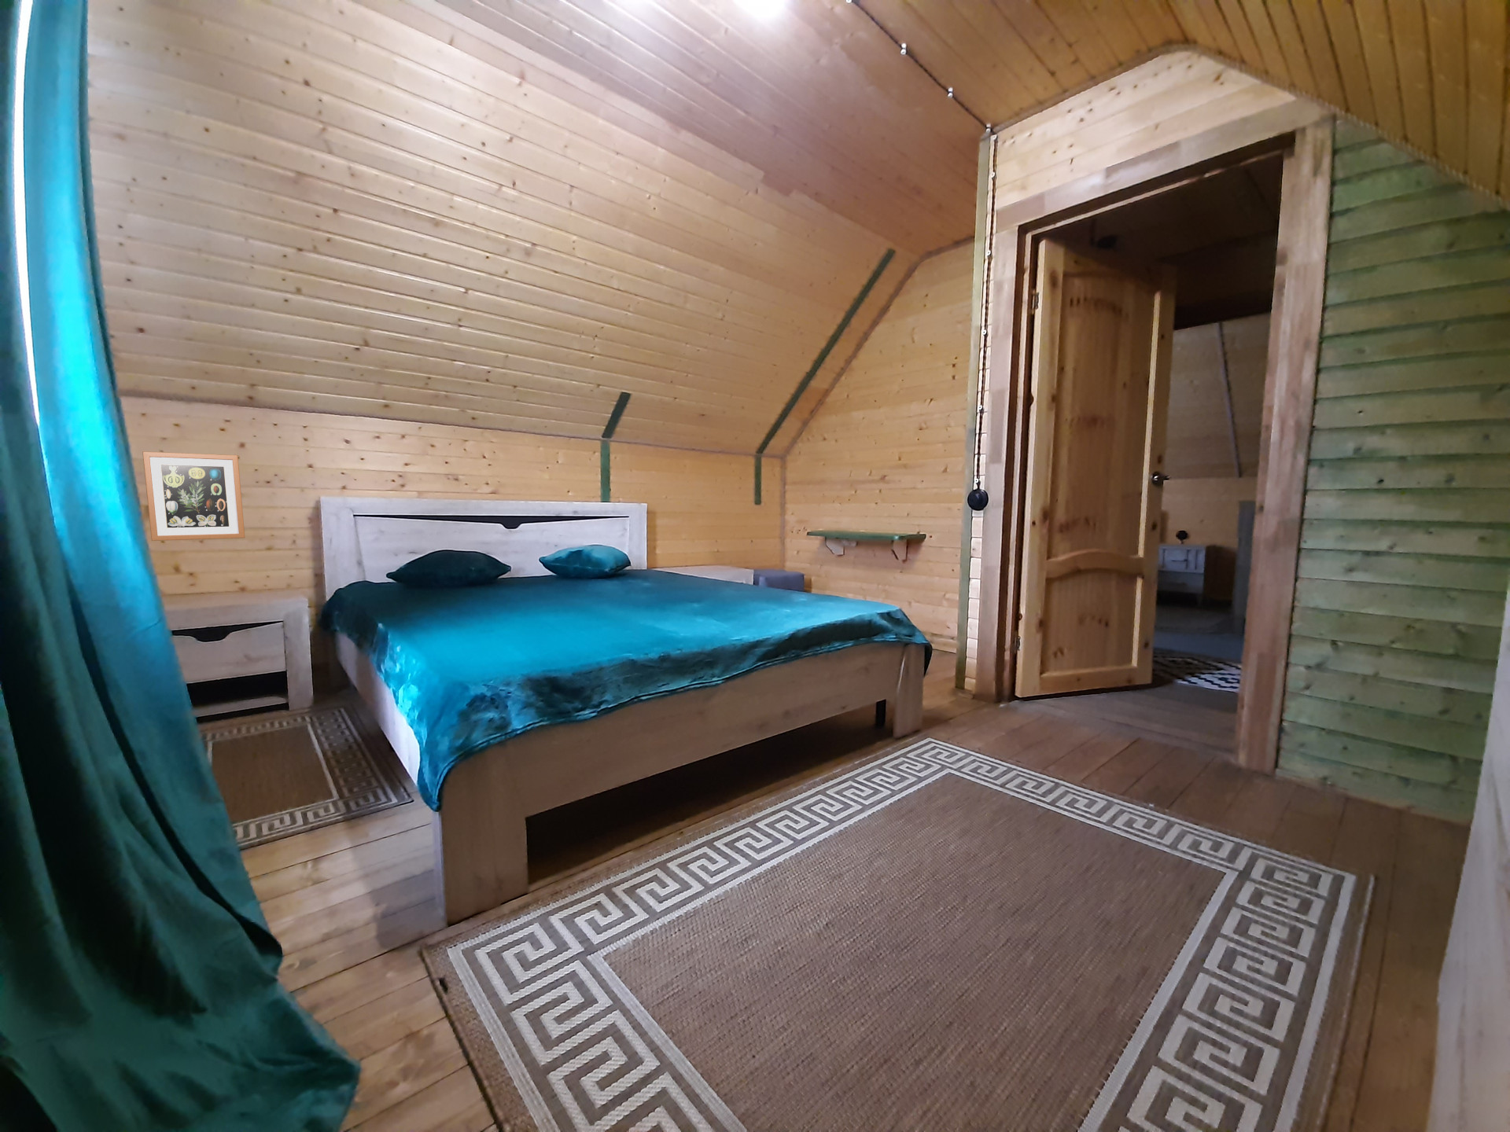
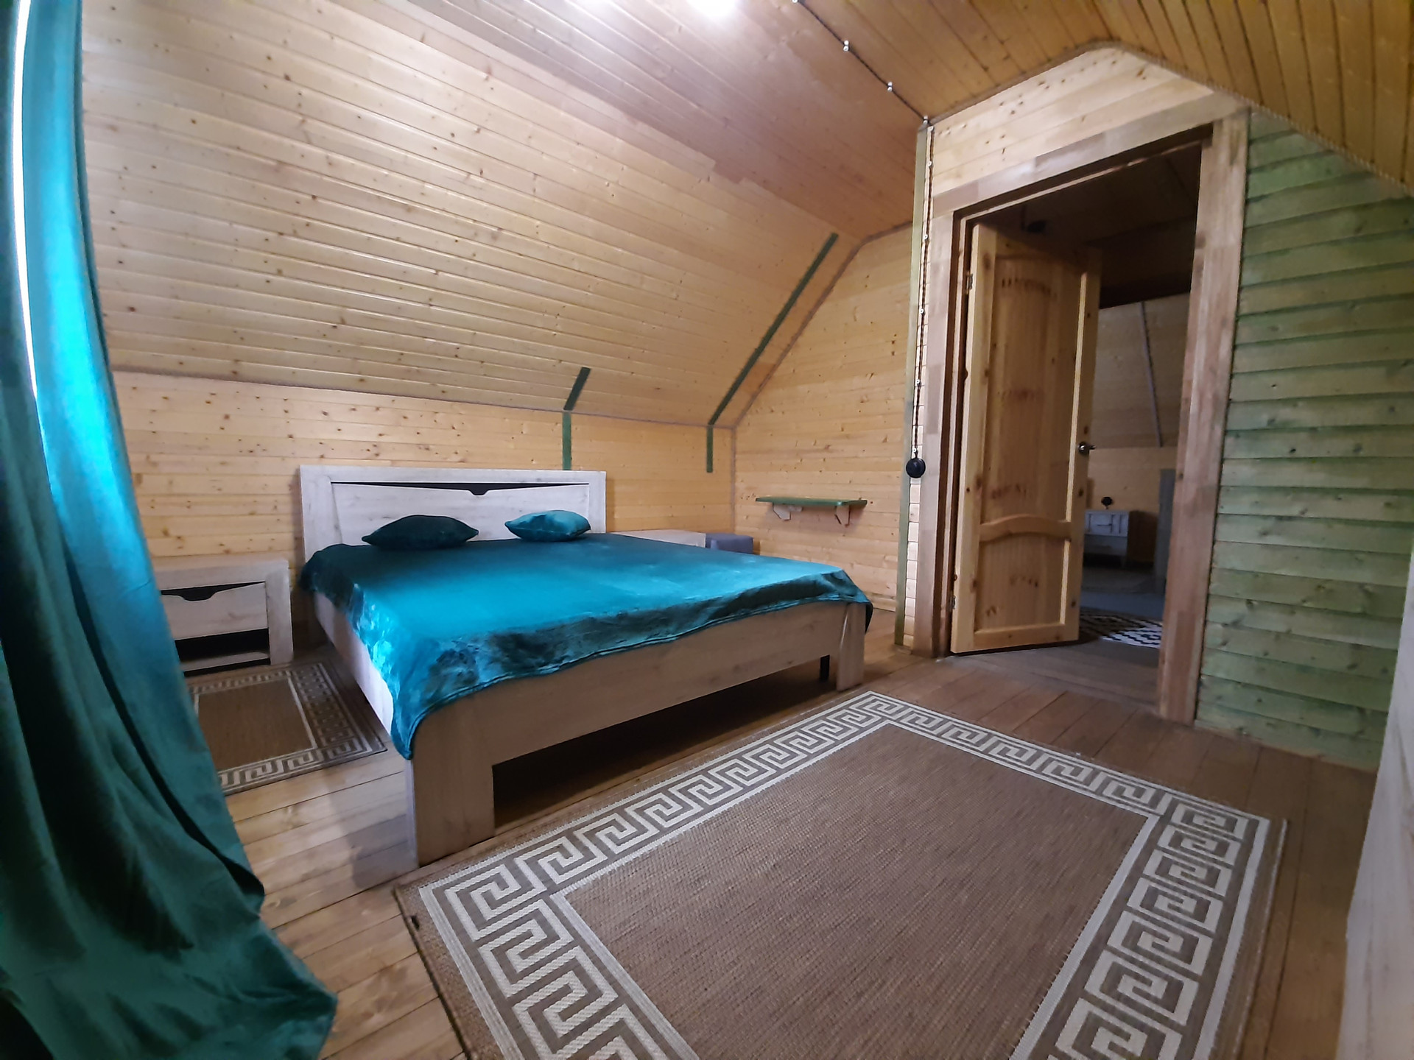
- wall art (196, 496)
